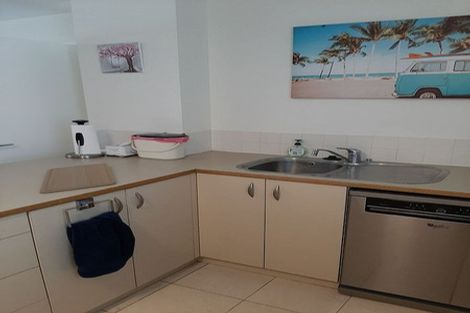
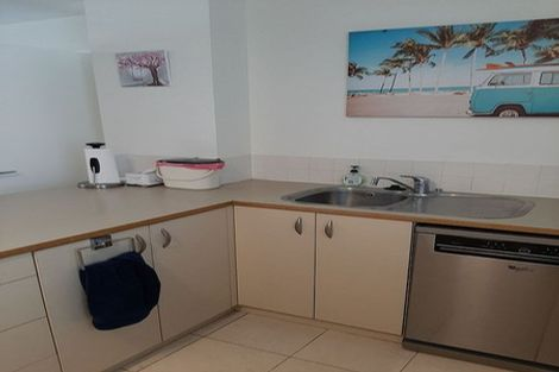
- chopping board (79, 176)
